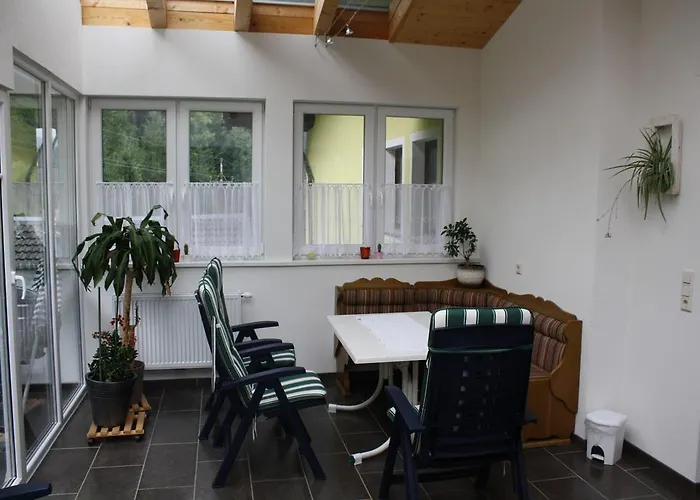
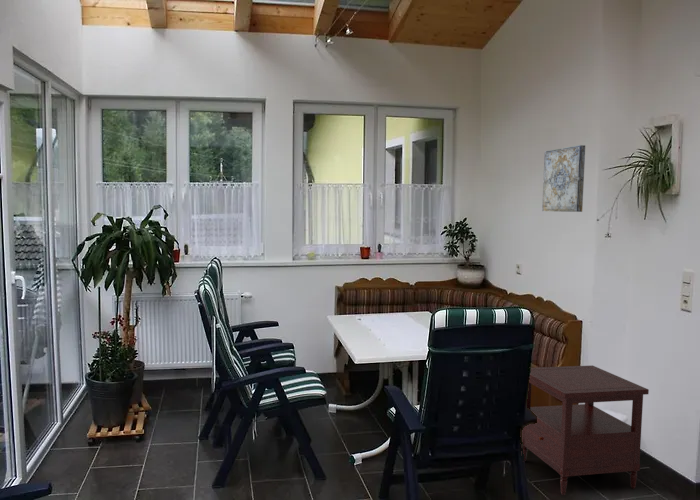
+ side table (577, 426)
+ wall art (562, 180)
